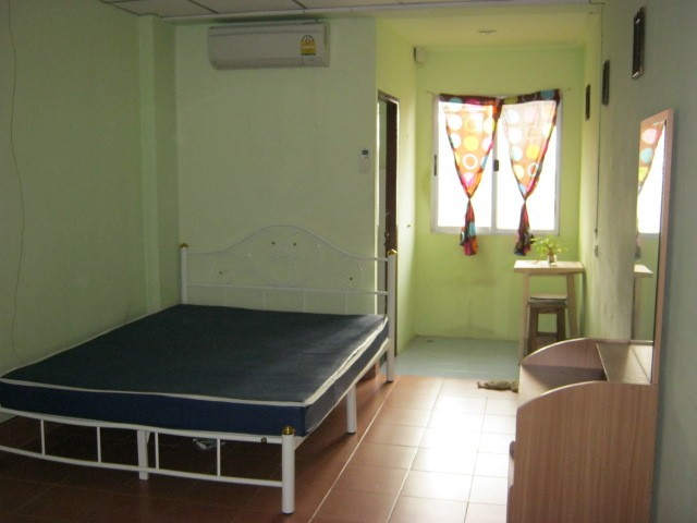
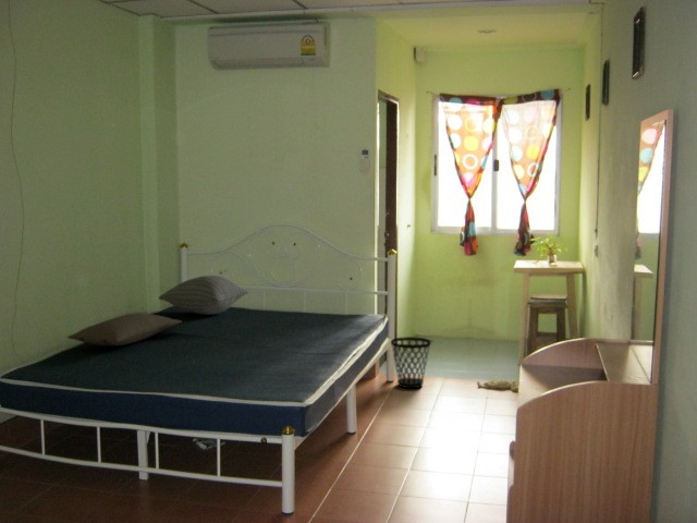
+ pillow (127, 329)
+ pillow (205, 294)
+ wastebasket (411, 363)
